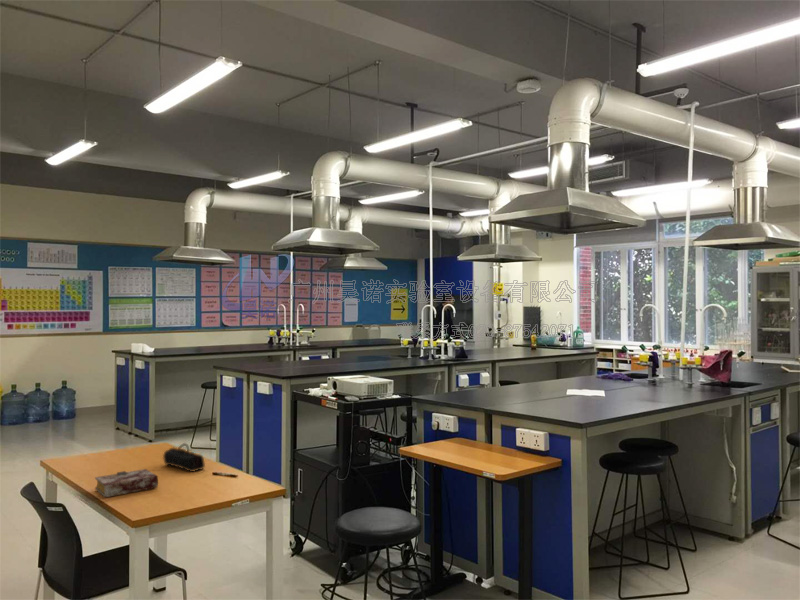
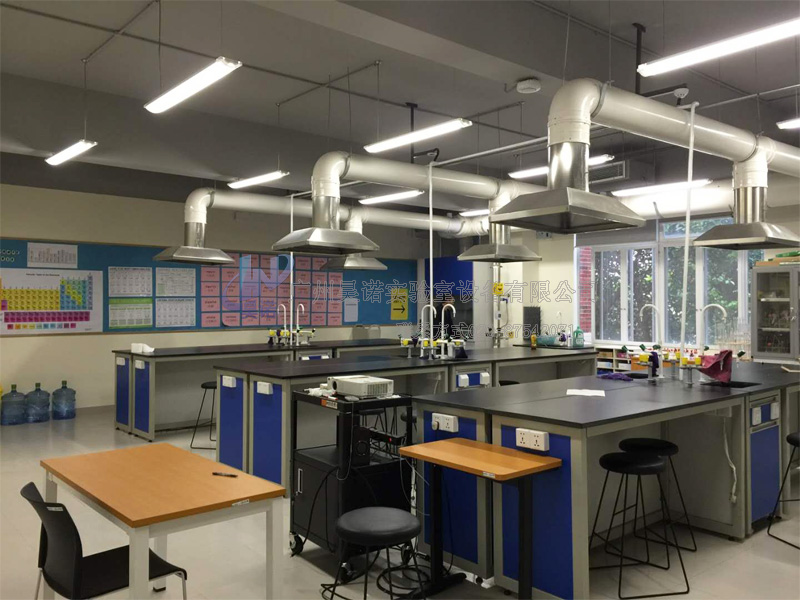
- book (126, 482)
- pencil case (183, 455)
